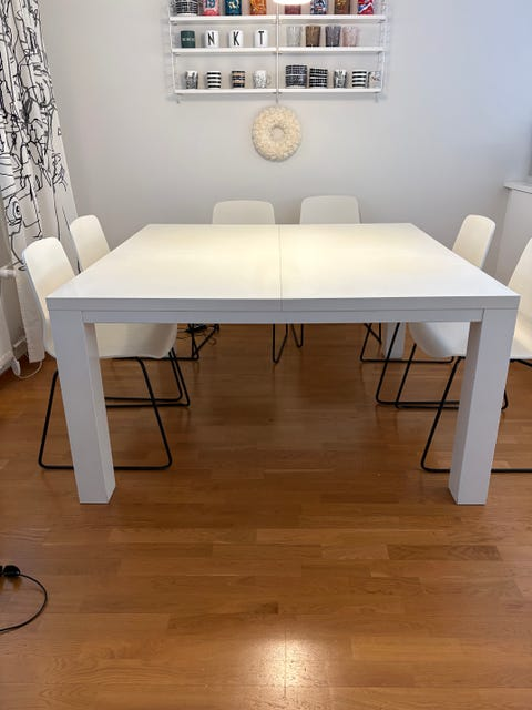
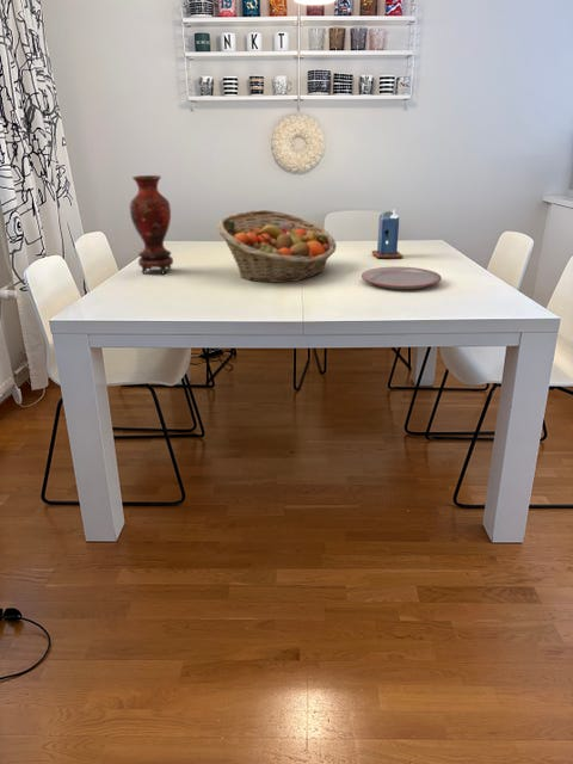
+ plate (400, 278)
+ vase (152, 224)
+ candle (388, 232)
+ fruit basket (278, 244)
